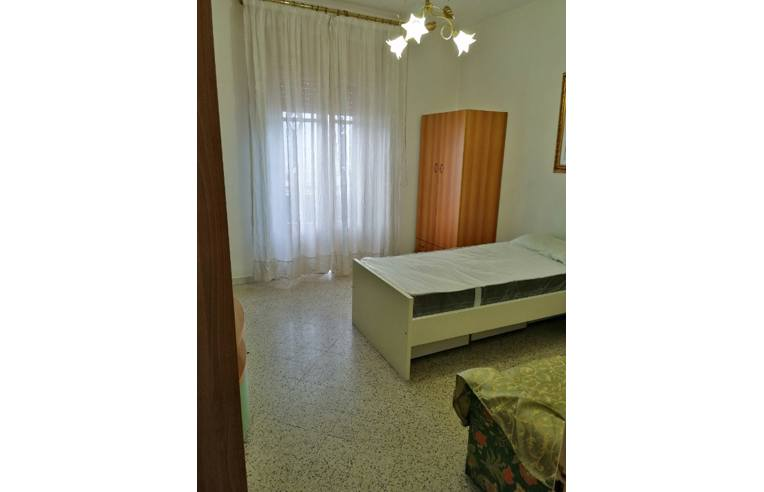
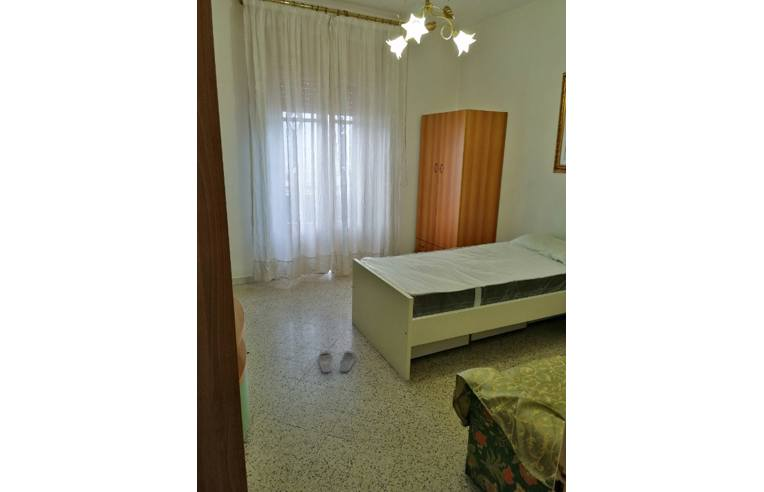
+ slippers (331, 358)
